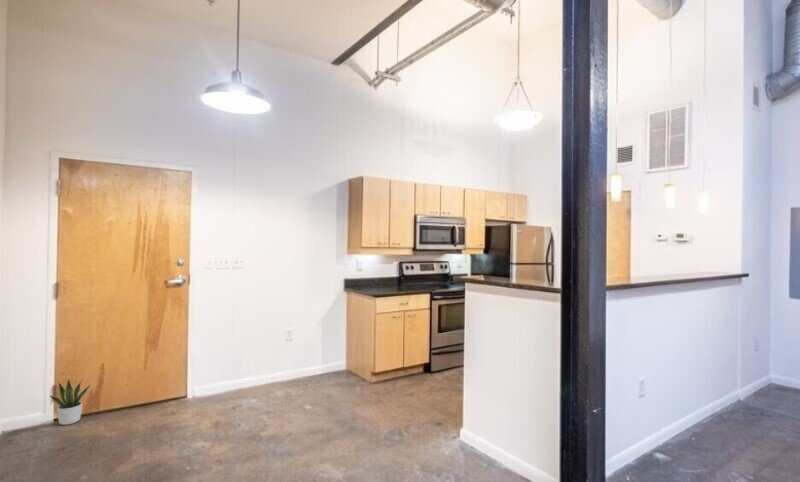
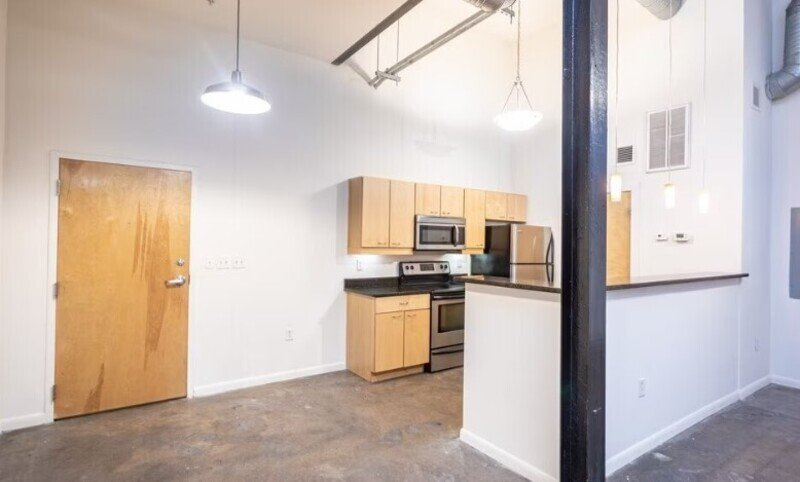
- potted plant (70, 399)
